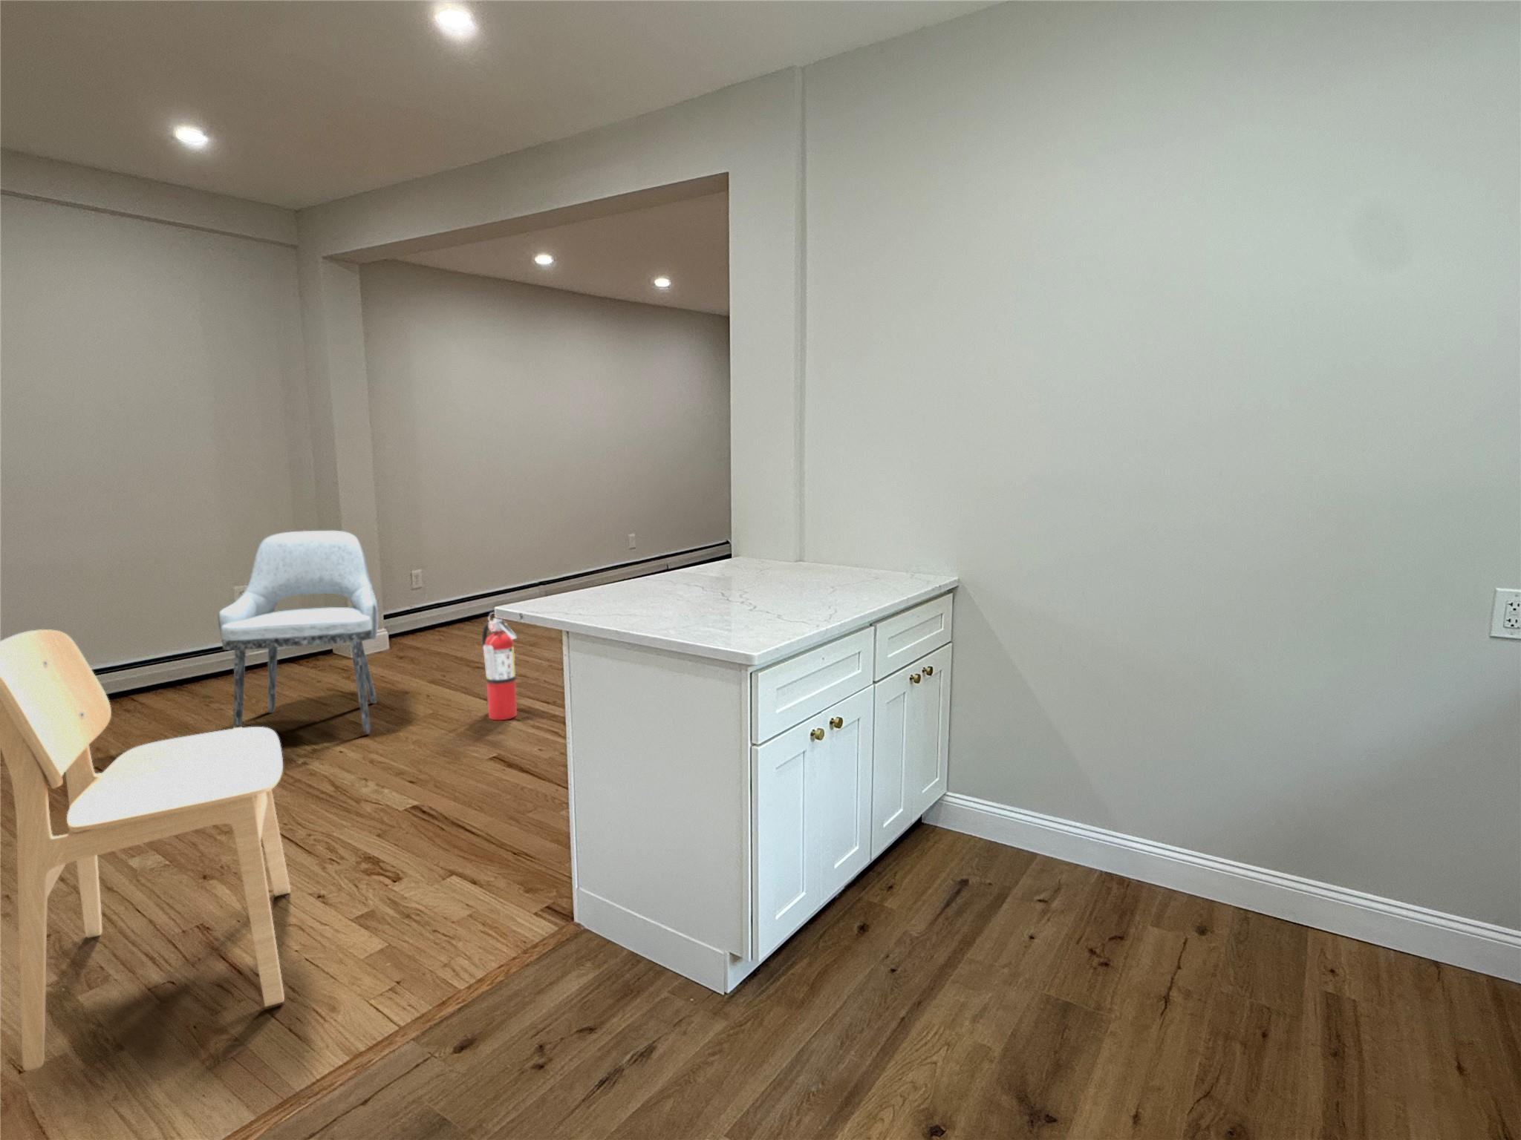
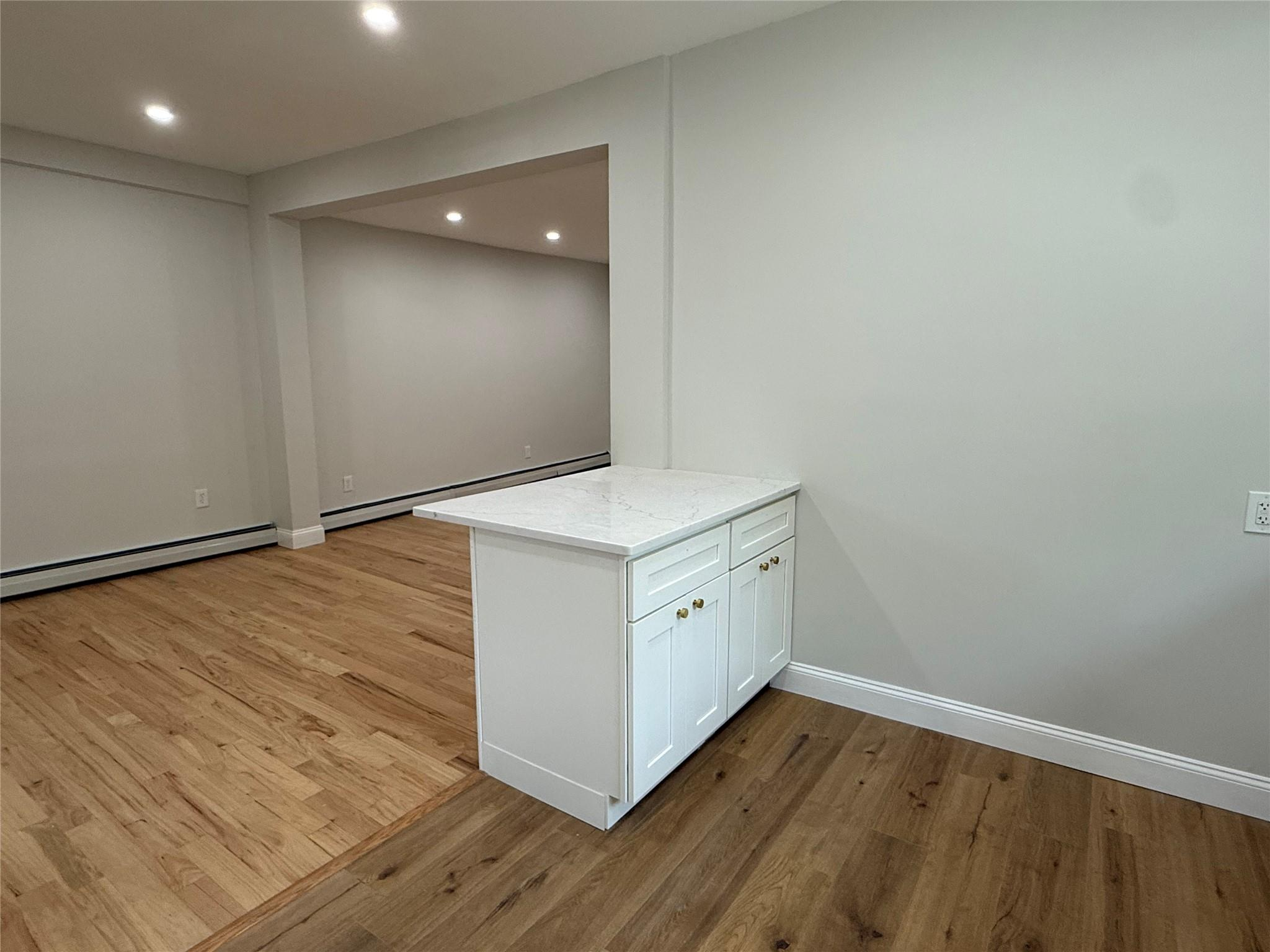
- fire extinguisher (499, 663)
- dining chair (158, 805)
- dining chair (308, 630)
